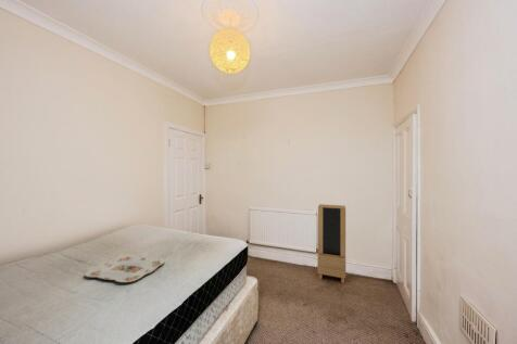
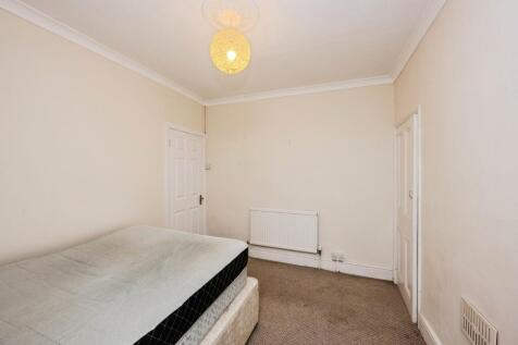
- serving tray (127, 267)
- storage cabinet (331, 241)
